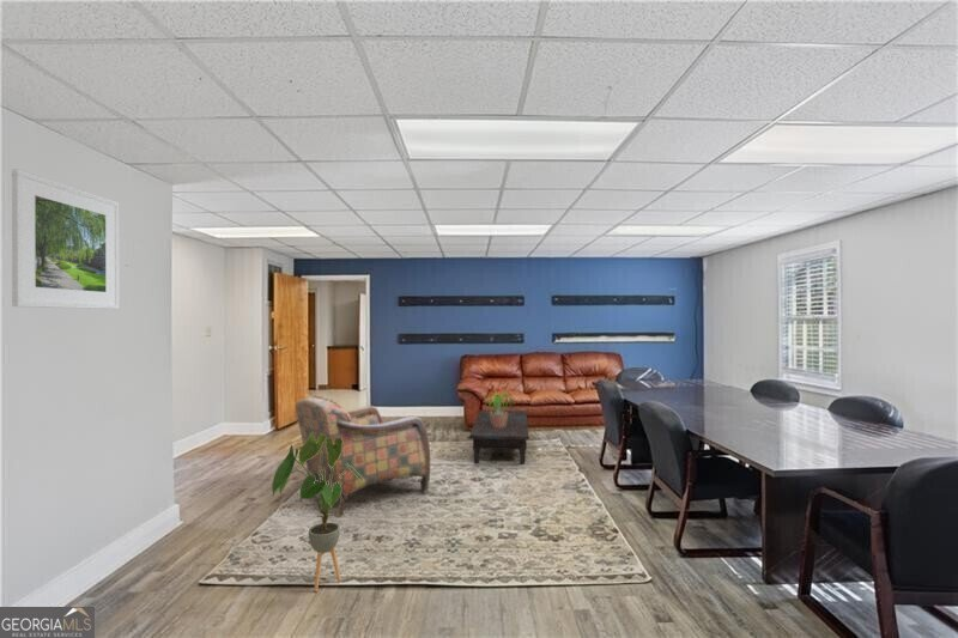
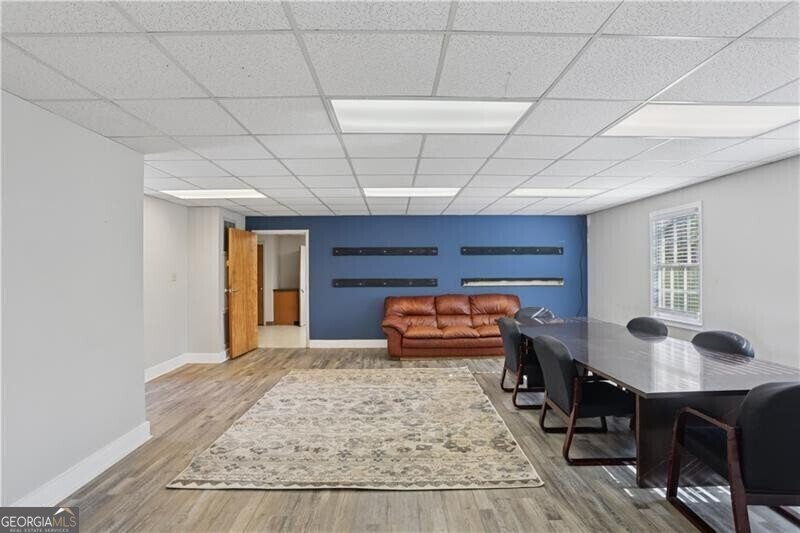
- potted plant (498, 408)
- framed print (72, 248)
- armchair (362, 443)
- coffee table (501, 436)
- house plant (319, 509)
